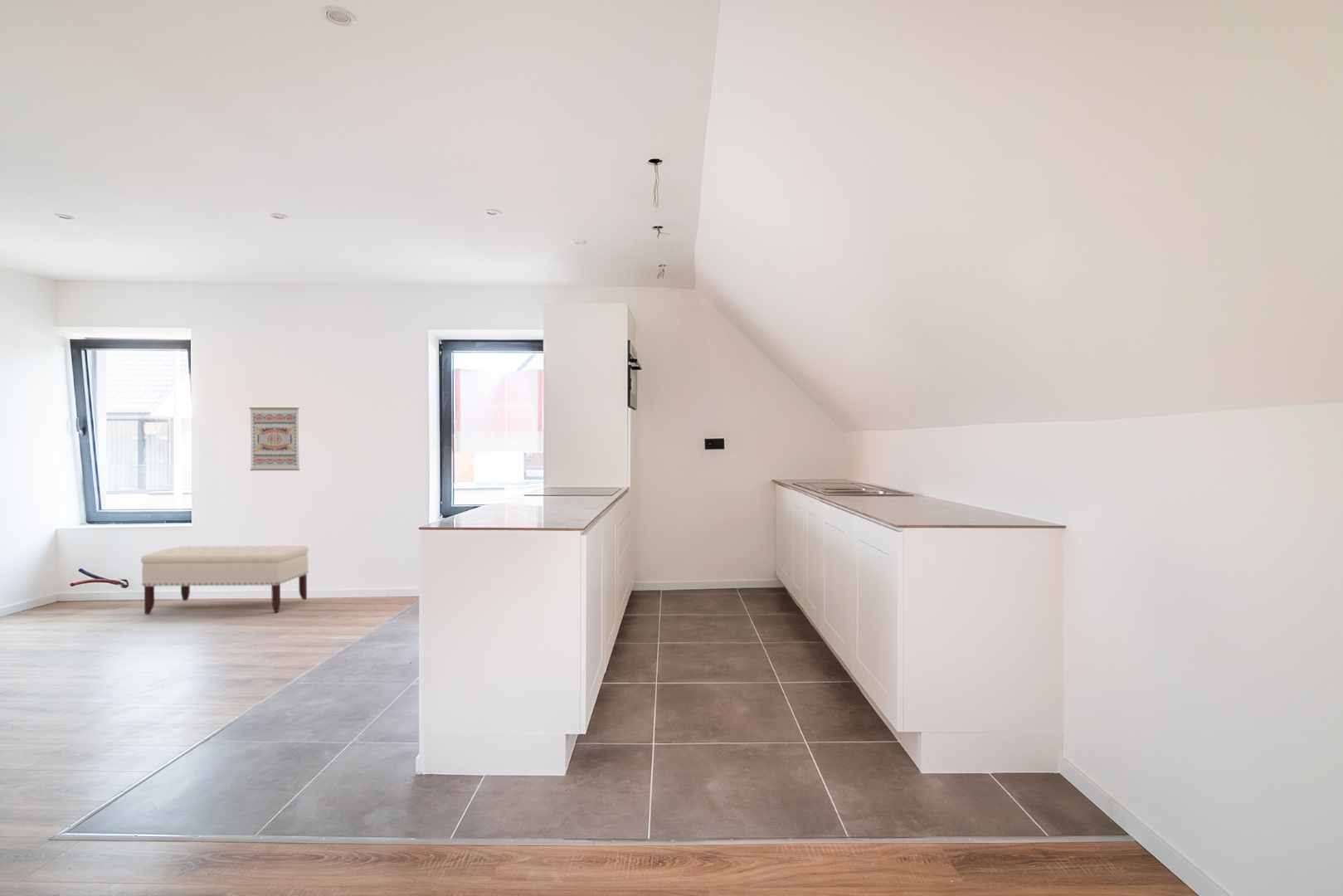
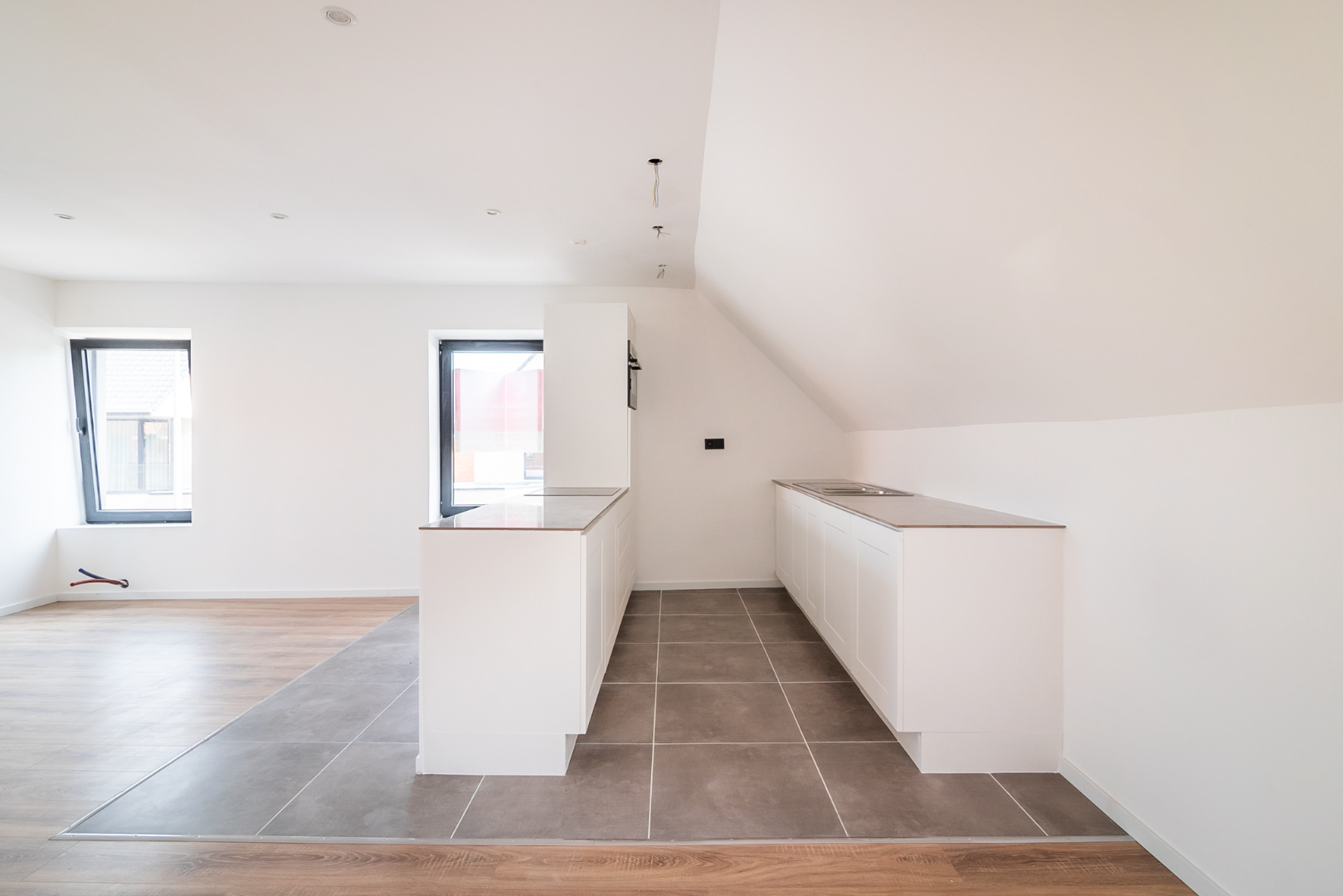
- bench (229, 577)
- wall art (275, 439)
